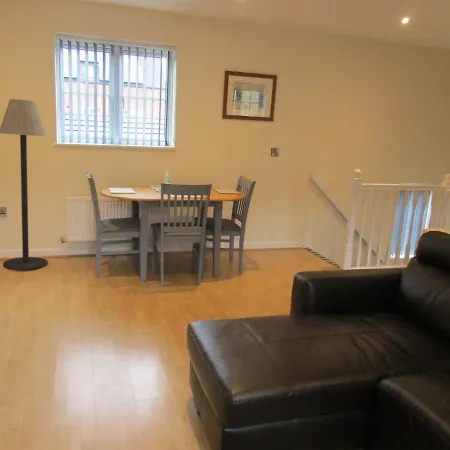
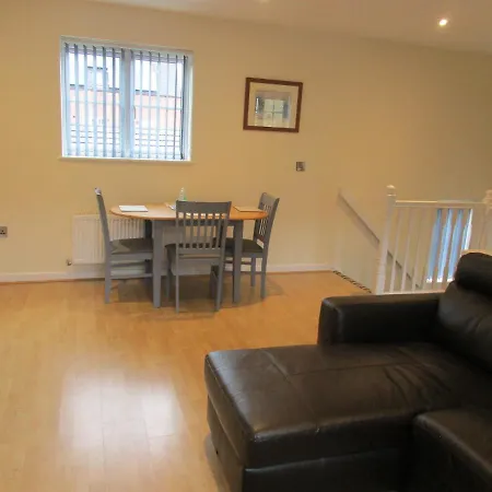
- floor lamp (24, 185)
